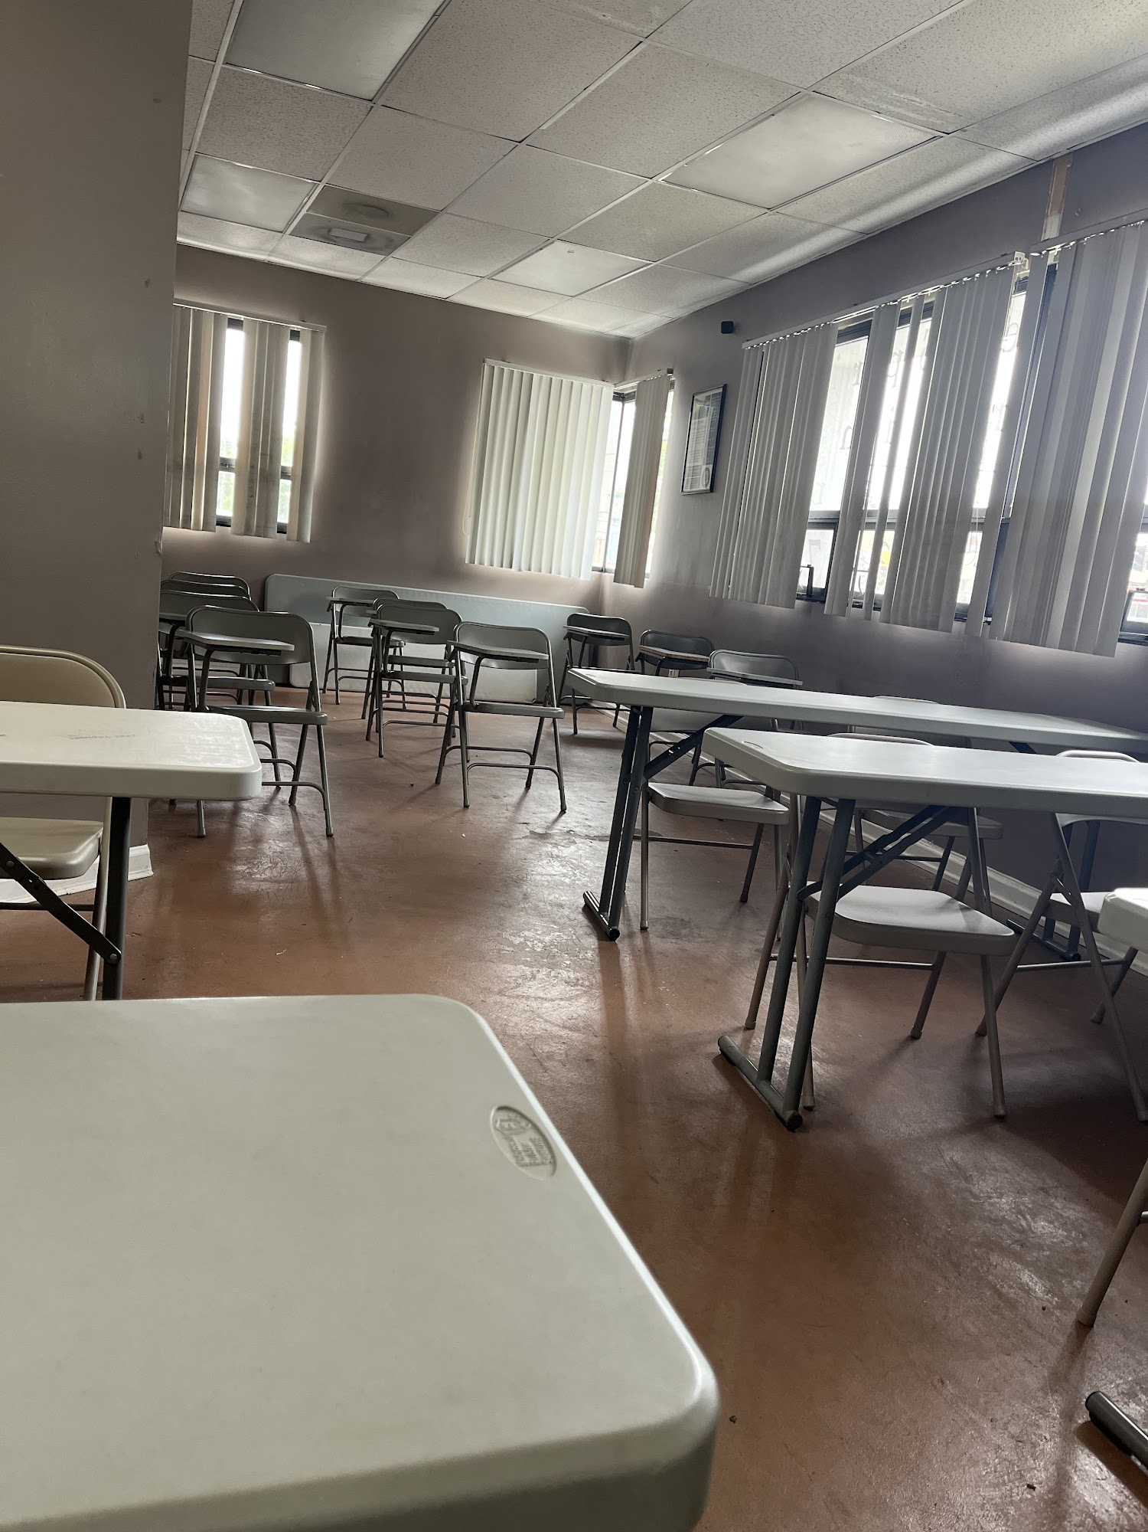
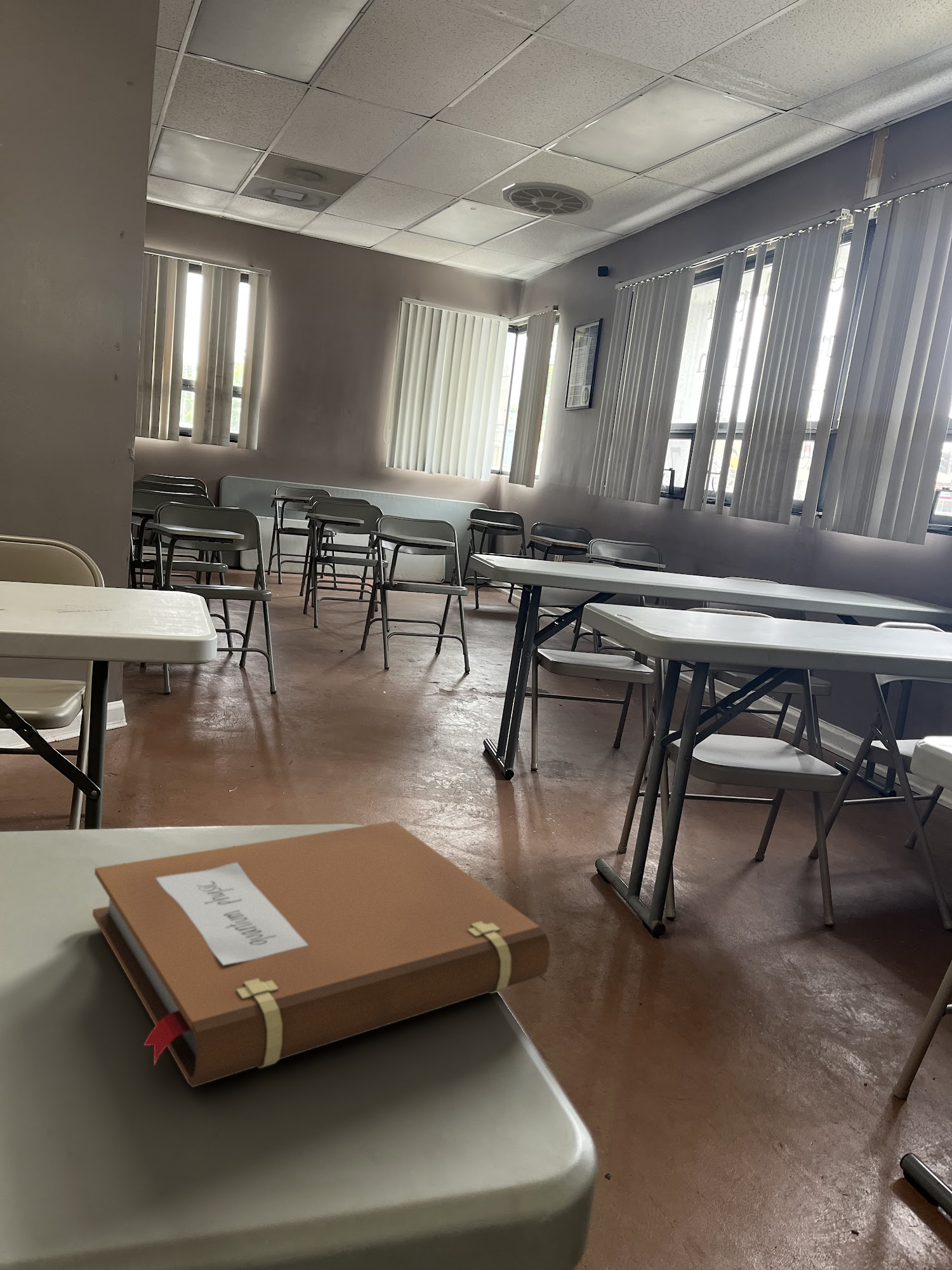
+ notebook (311, 928)
+ ceiling vent (547, 201)
